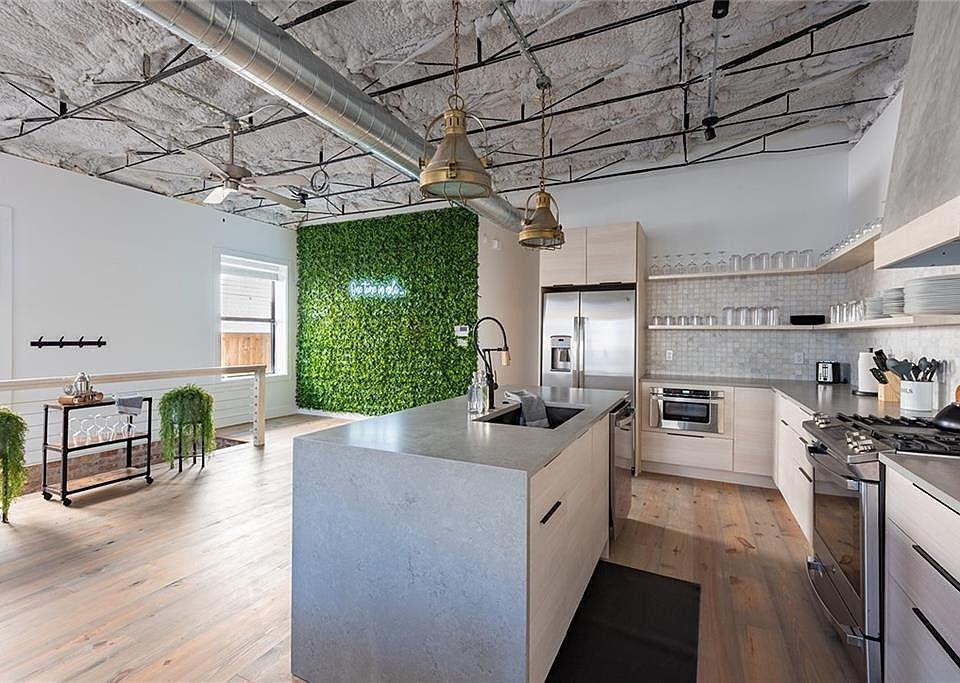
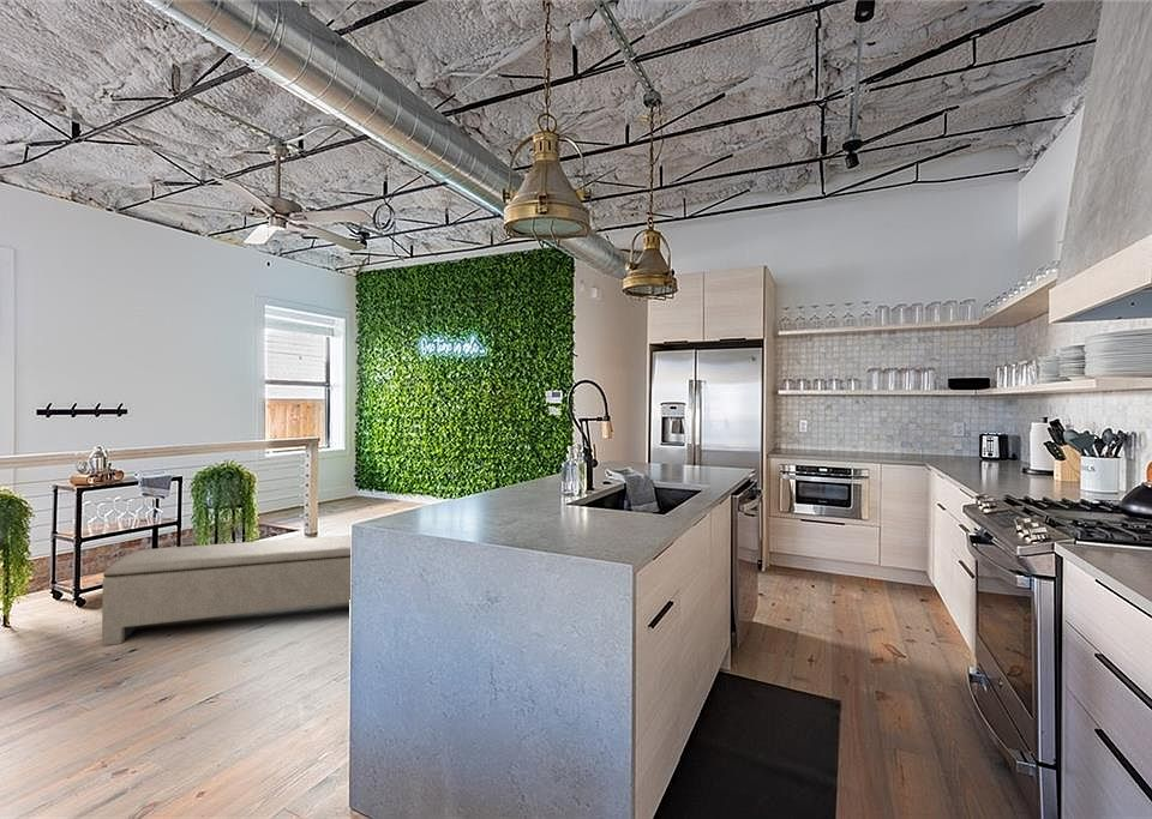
+ bench (256, 582)
